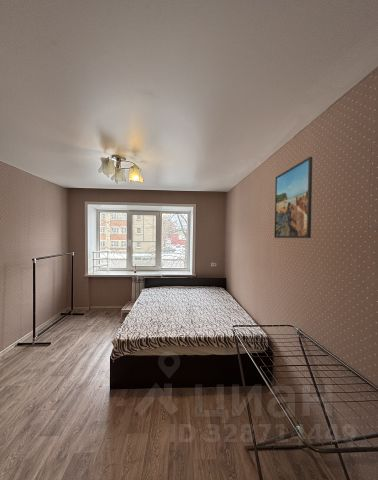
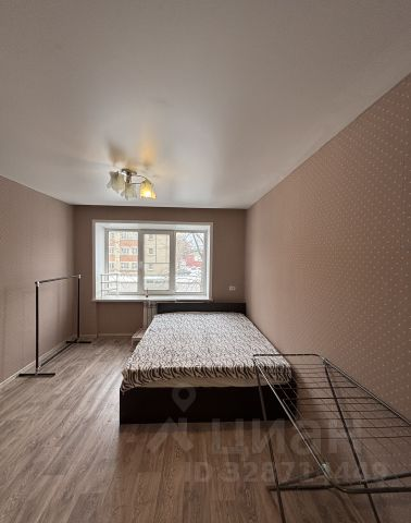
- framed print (290, 203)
